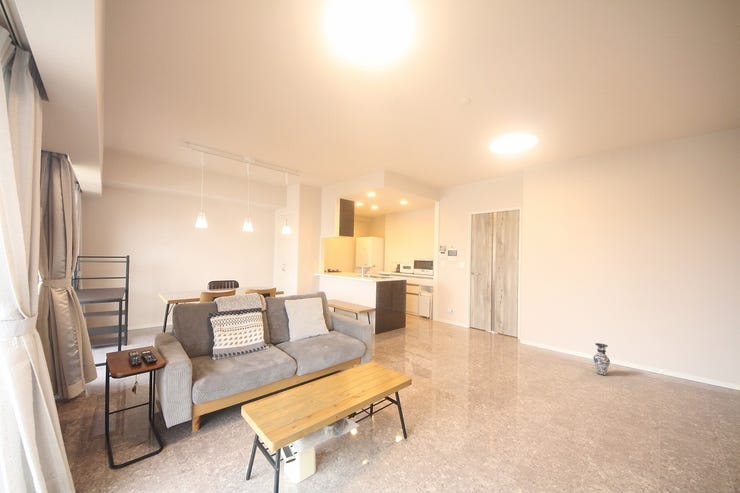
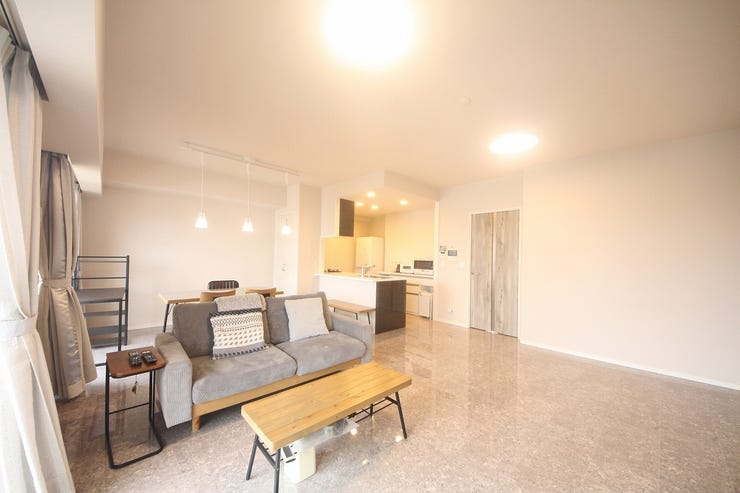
- vase (601, 359)
